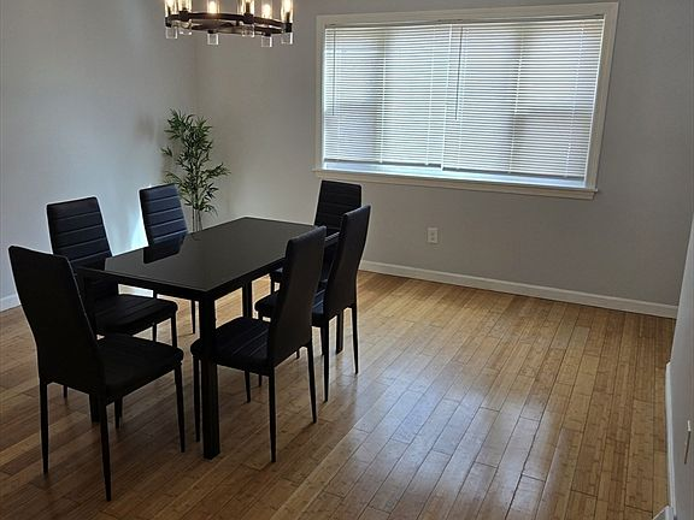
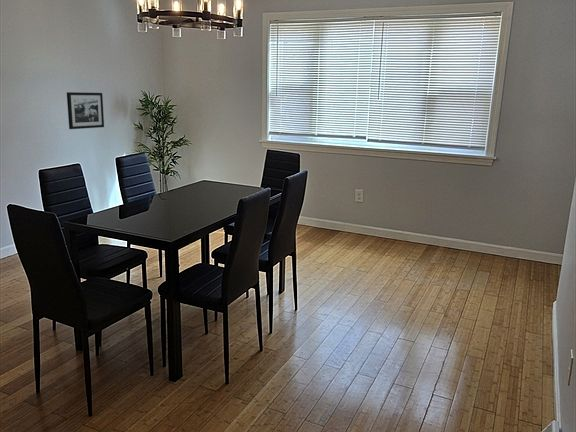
+ picture frame (86, 110)
